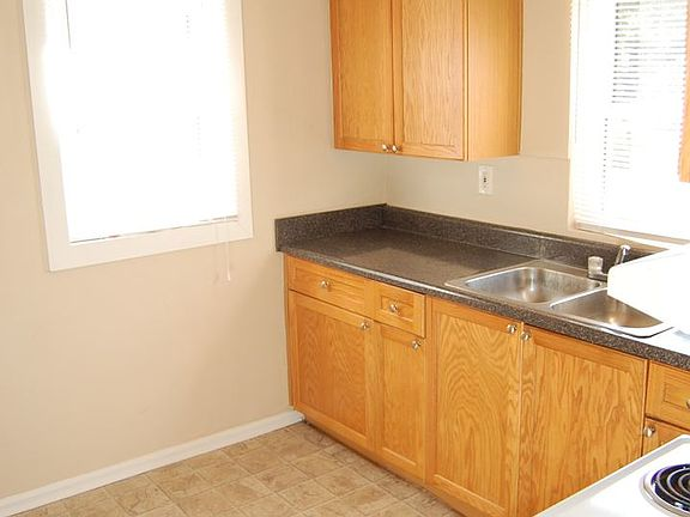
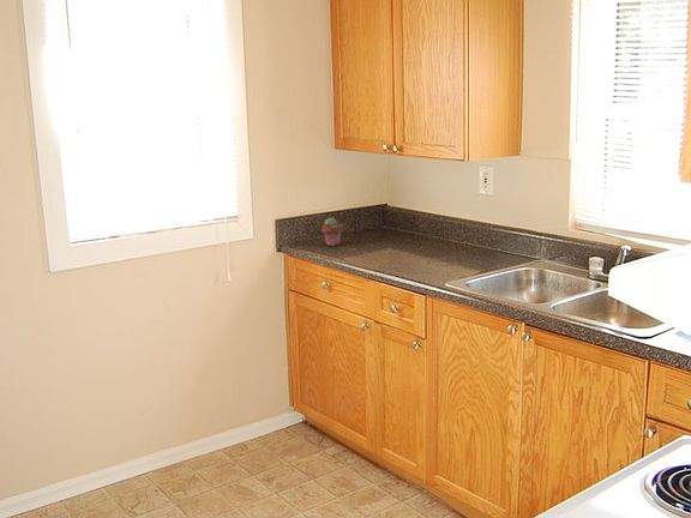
+ potted succulent (332, 230)
